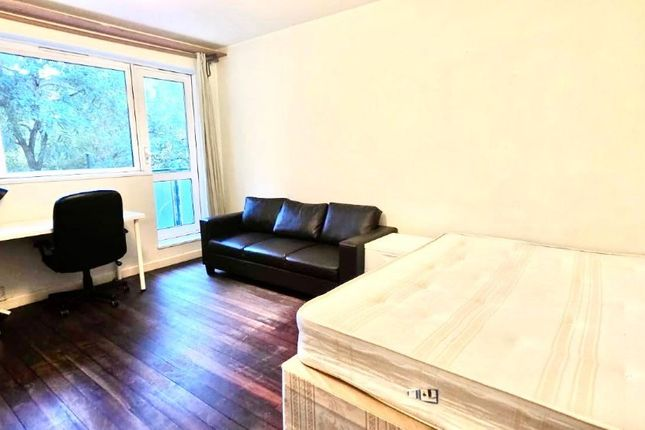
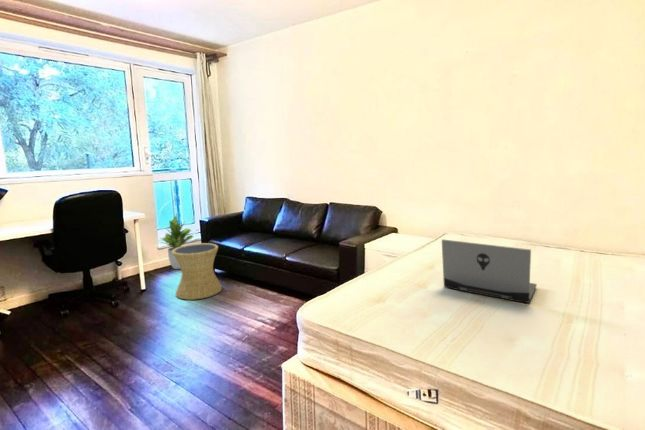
+ side table (197, 270)
+ laptop (489, 263)
+ potted plant (177, 242)
